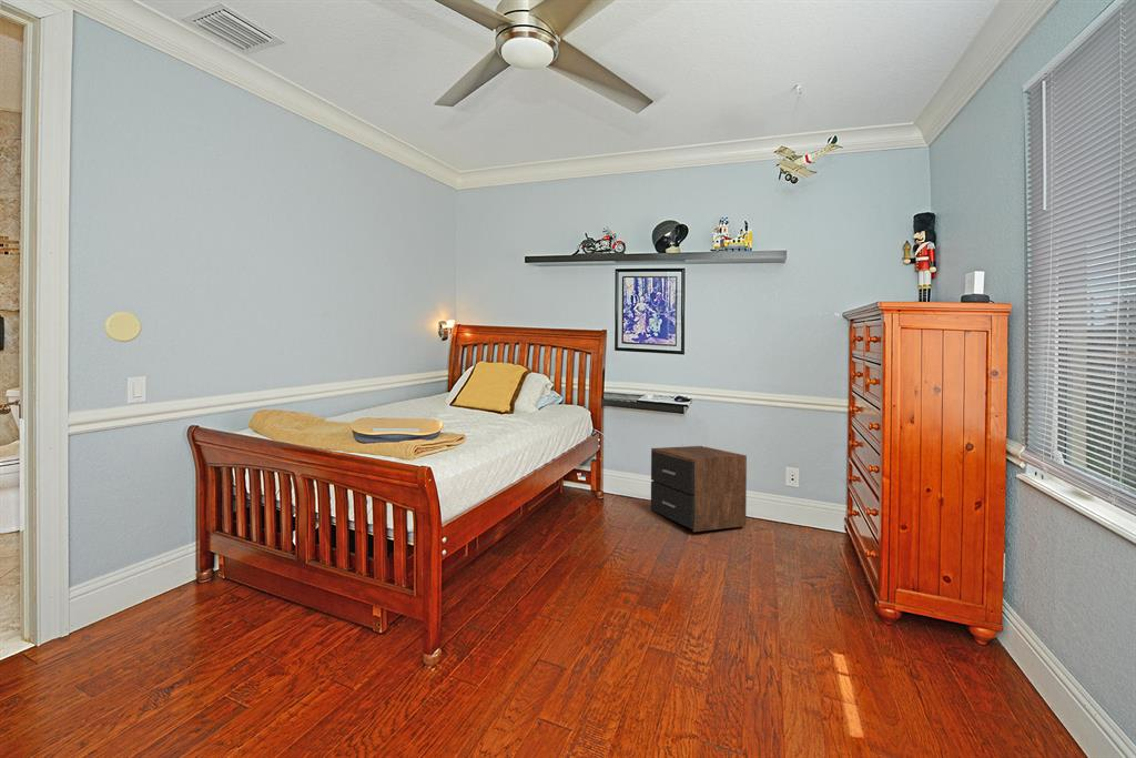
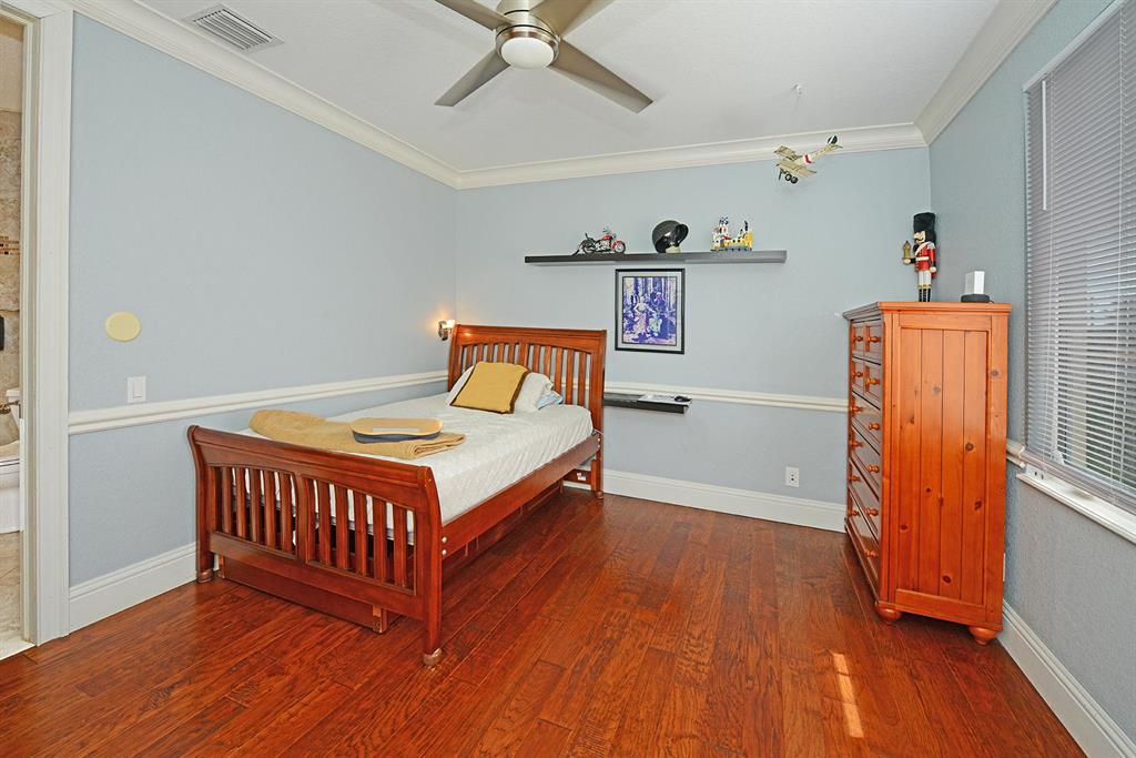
- nightstand (696, 485)
